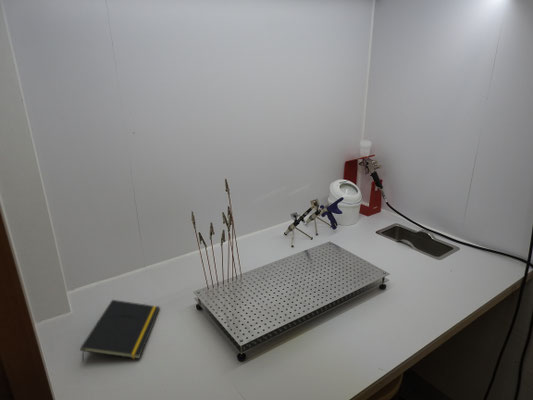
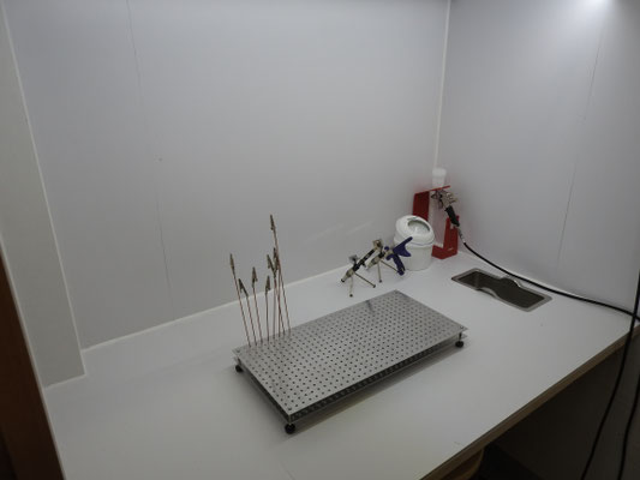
- notepad (124, 326)
